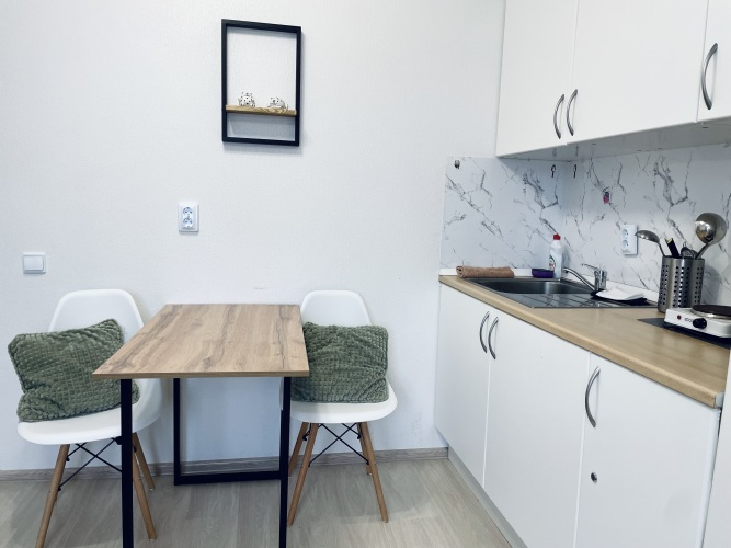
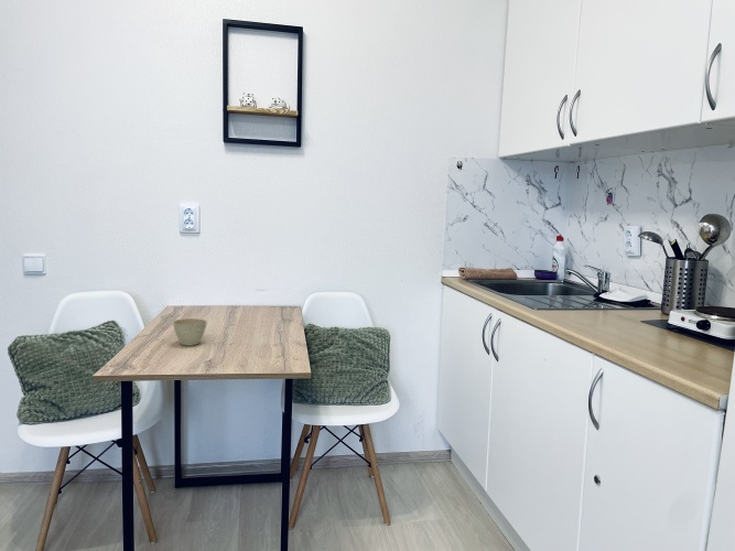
+ flower pot (190, 332)
